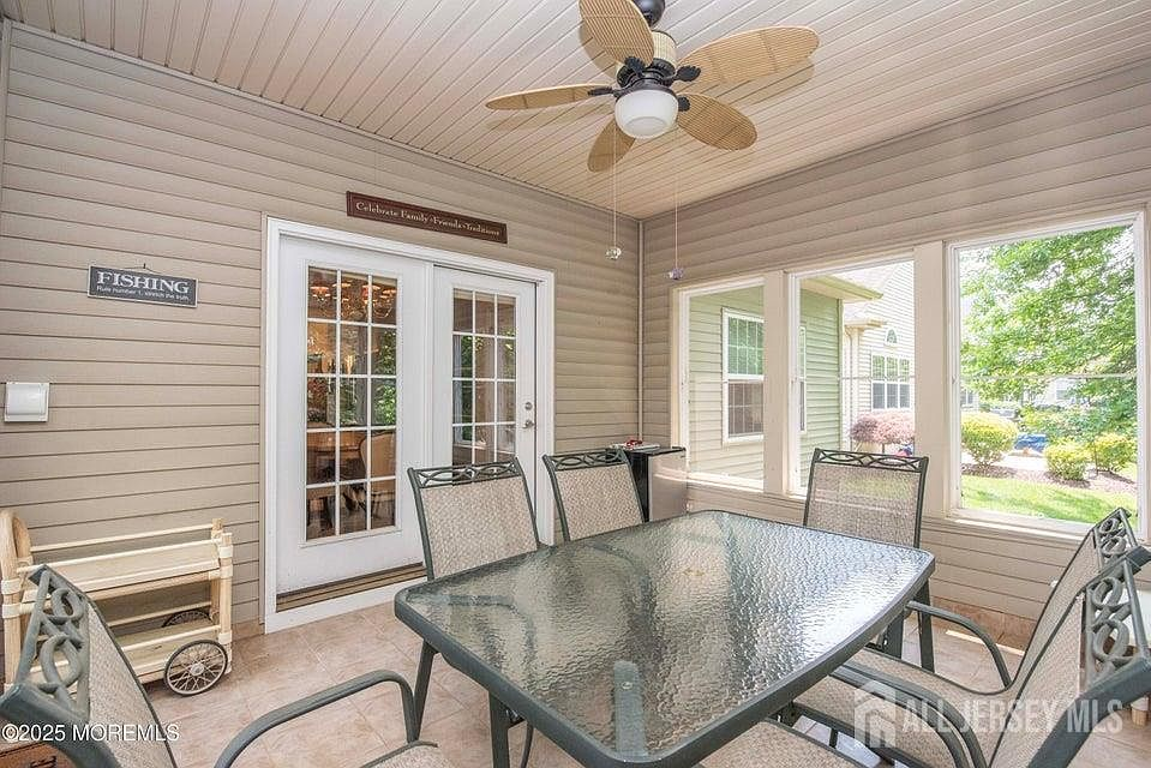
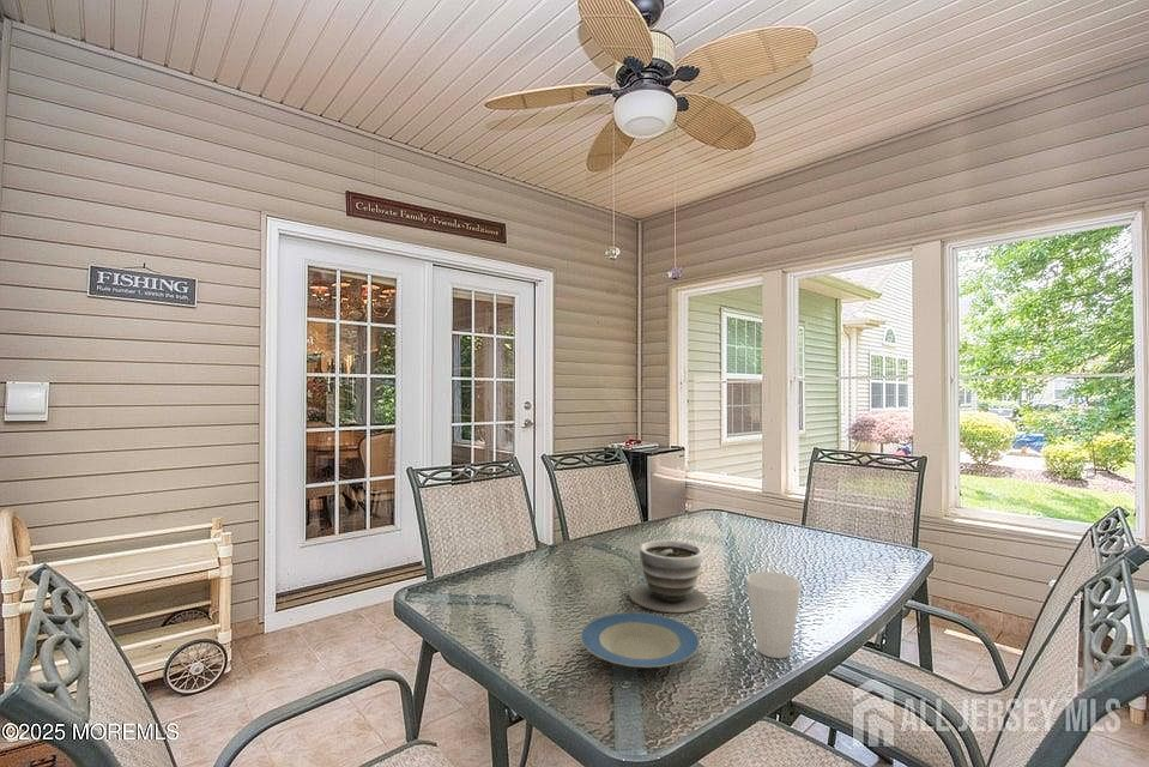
+ cup (773, 615)
+ plate (639, 644)
+ planter (667, 572)
